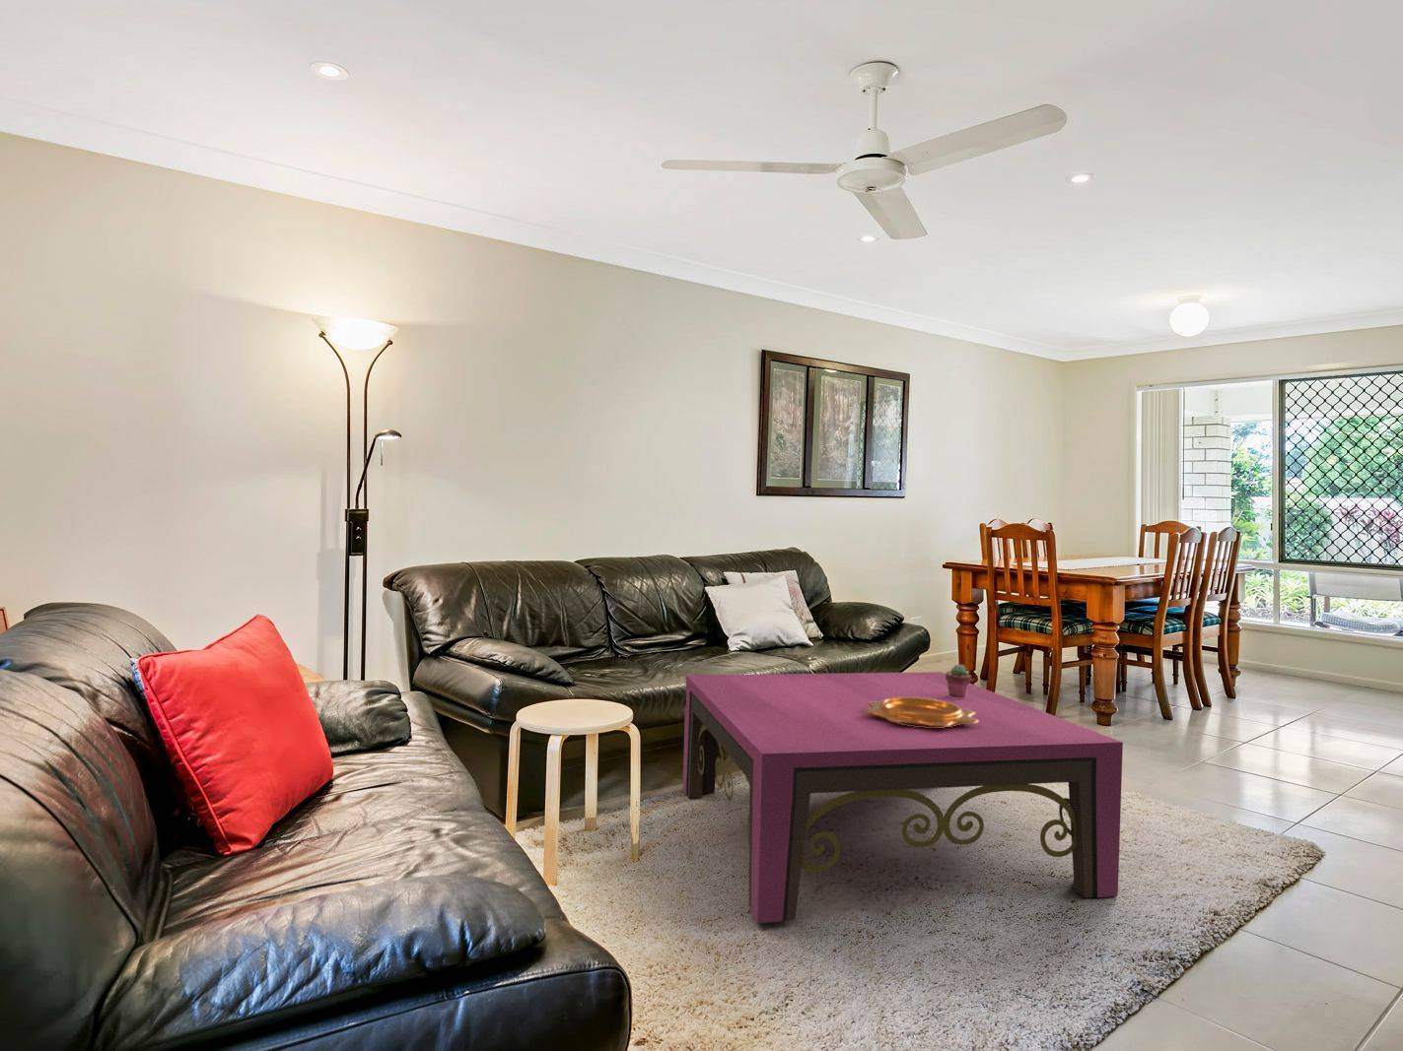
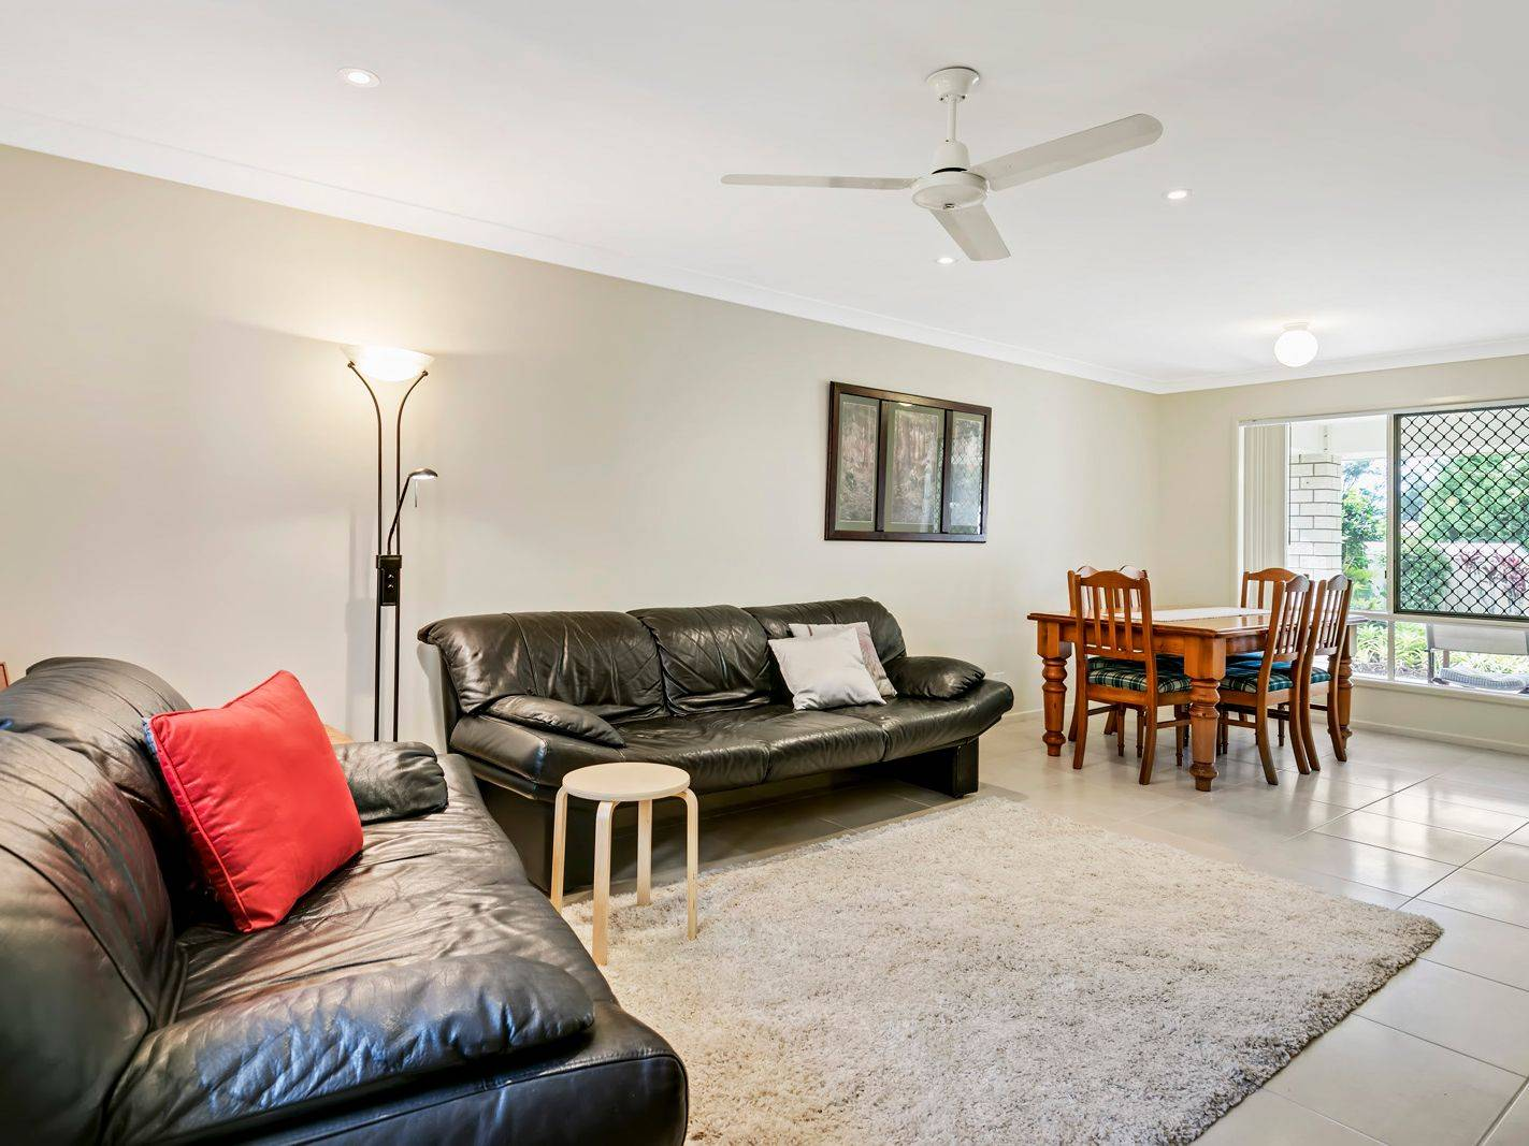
- decorative bowl (921, 711)
- coffee table (869, 769)
- potted succulent (958, 680)
